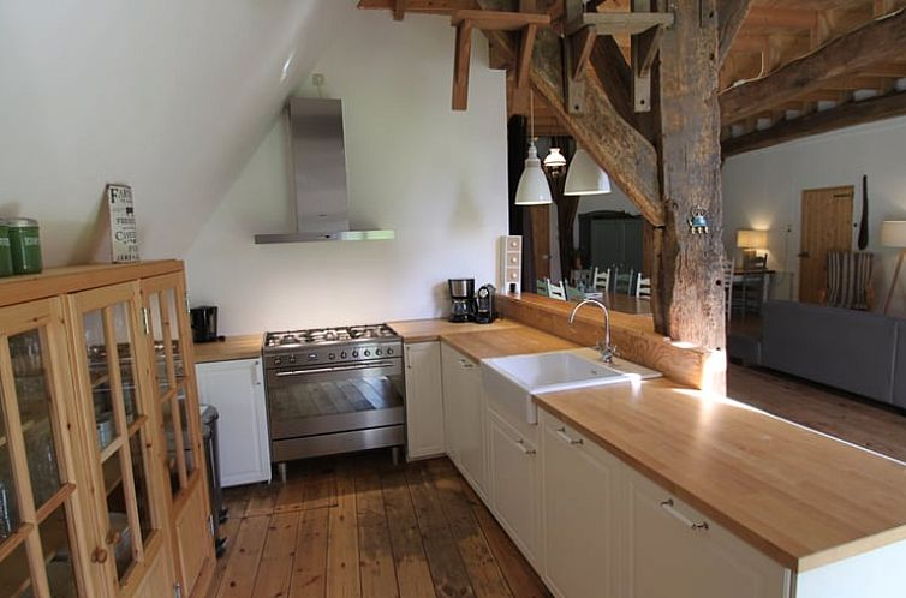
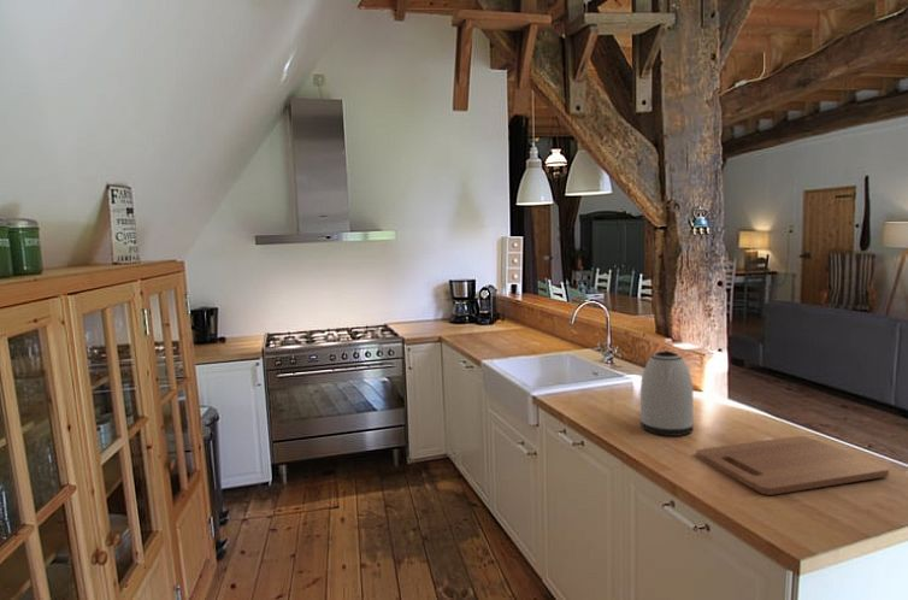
+ cutting board (786, 461)
+ kettle (666, 387)
